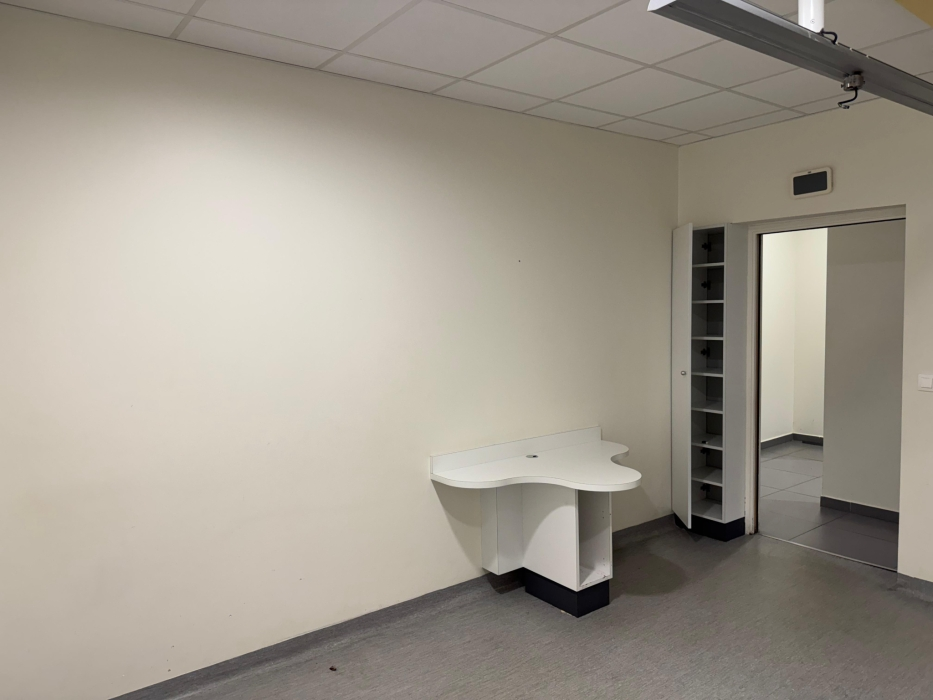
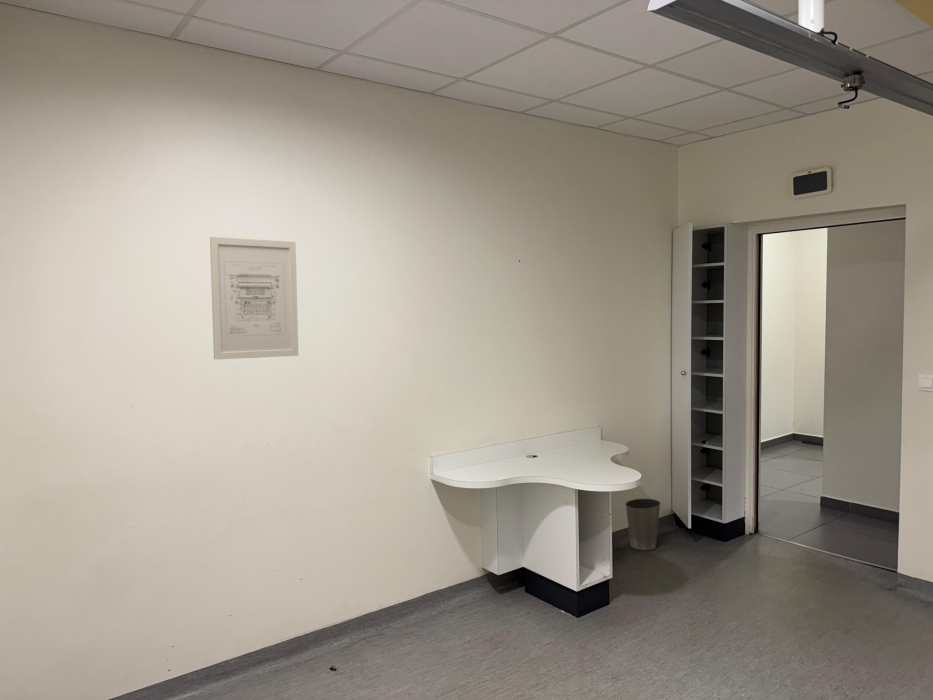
+ wall art (256, 298)
+ waste basket (642, 524)
